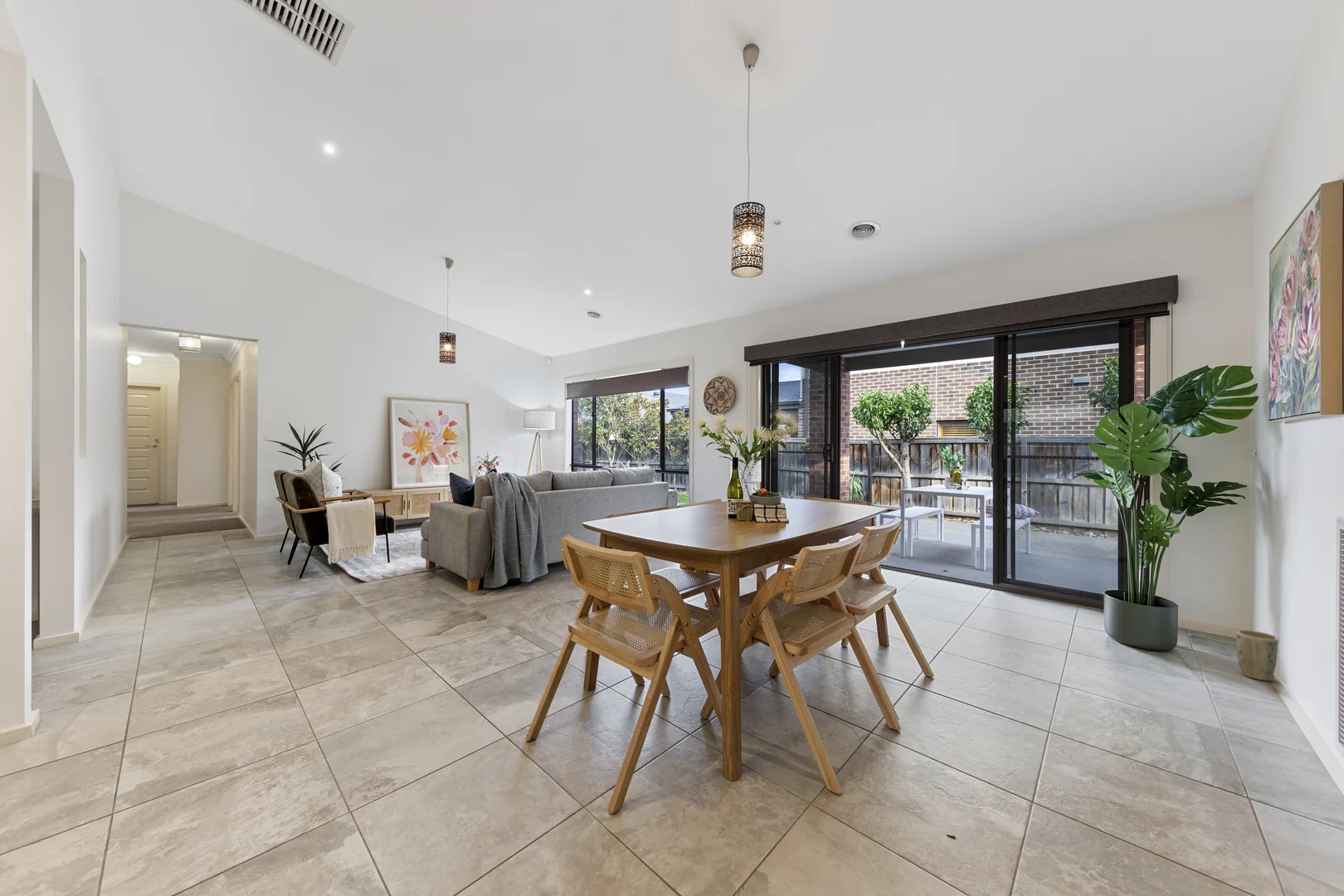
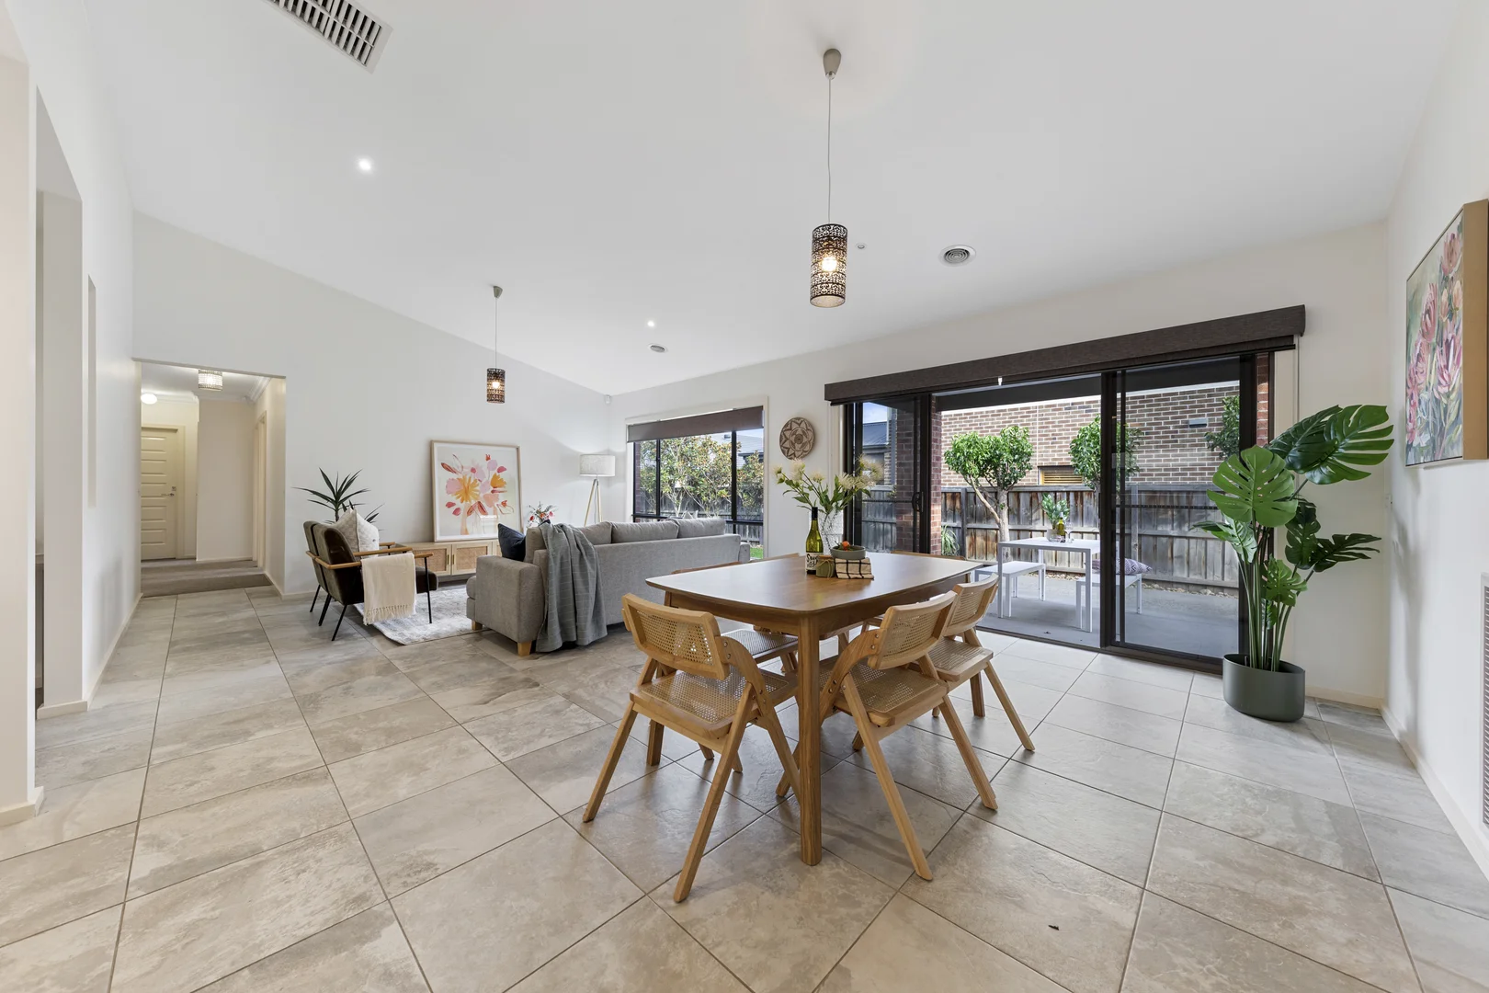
- plant pot (1257, 655)
